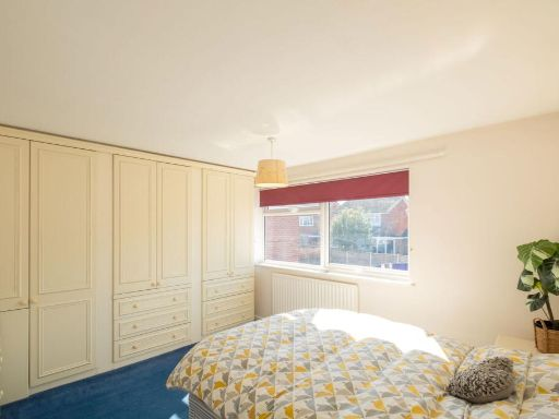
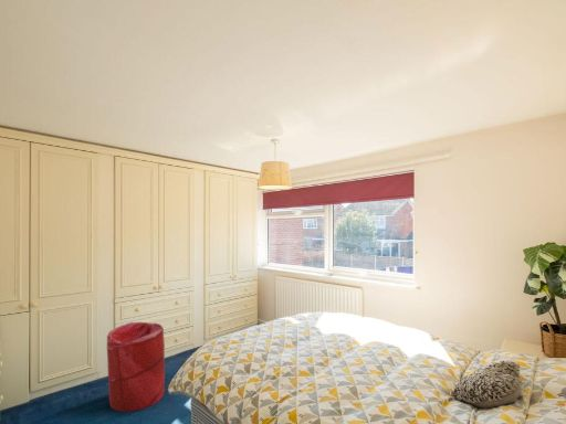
+ laundry hamper (136, 362)
